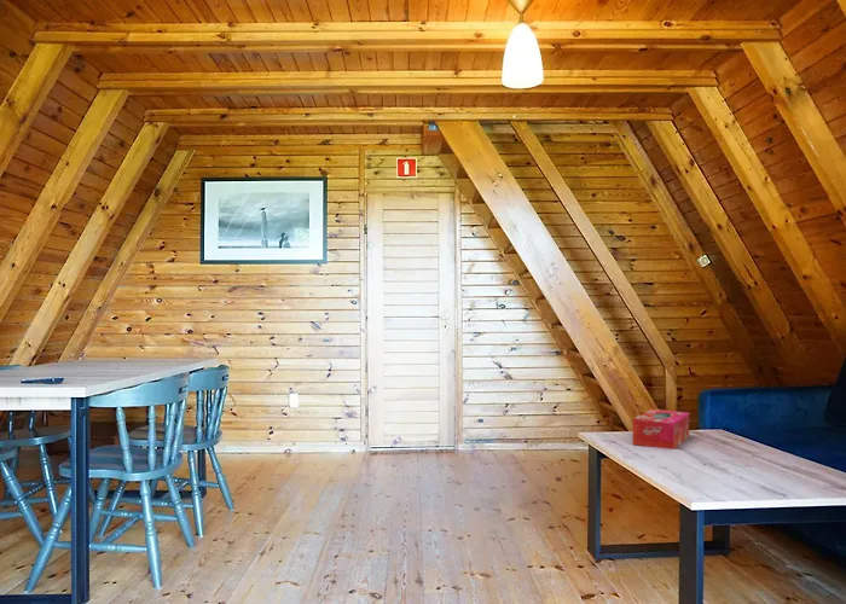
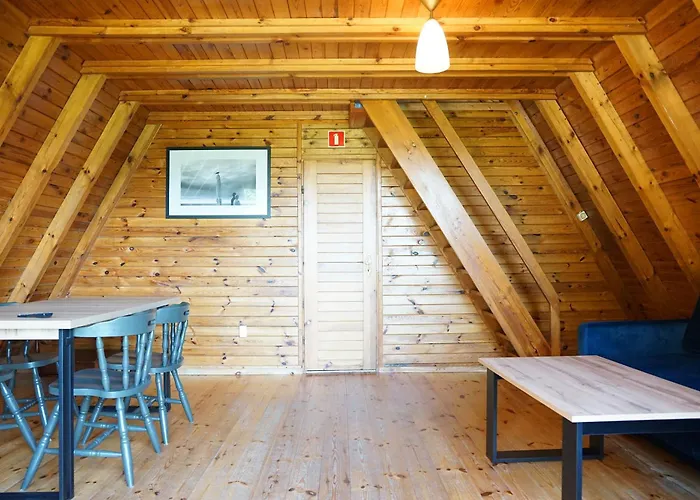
- tissue box (661, 428)
